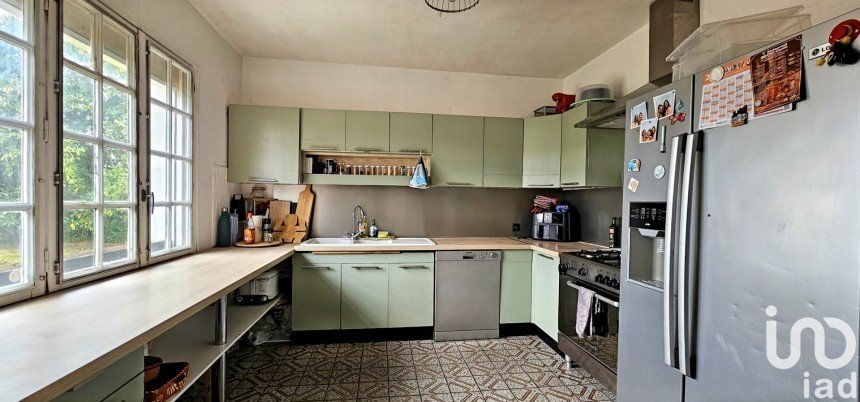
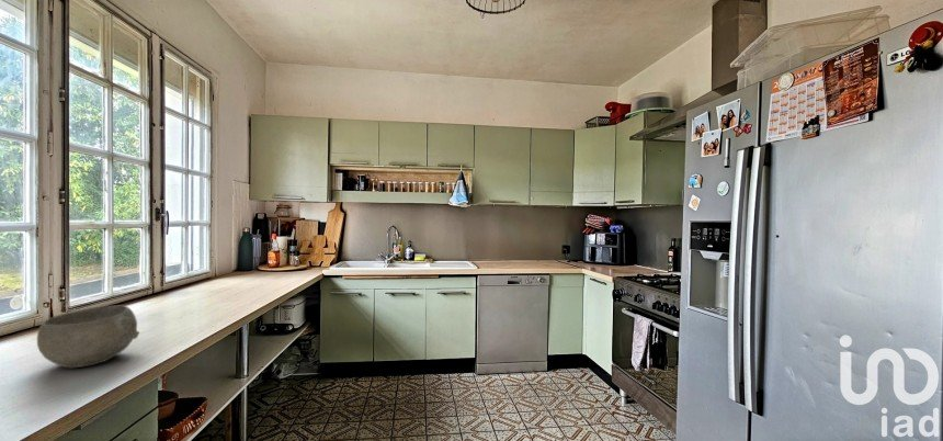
+ bowl (90, 336)
